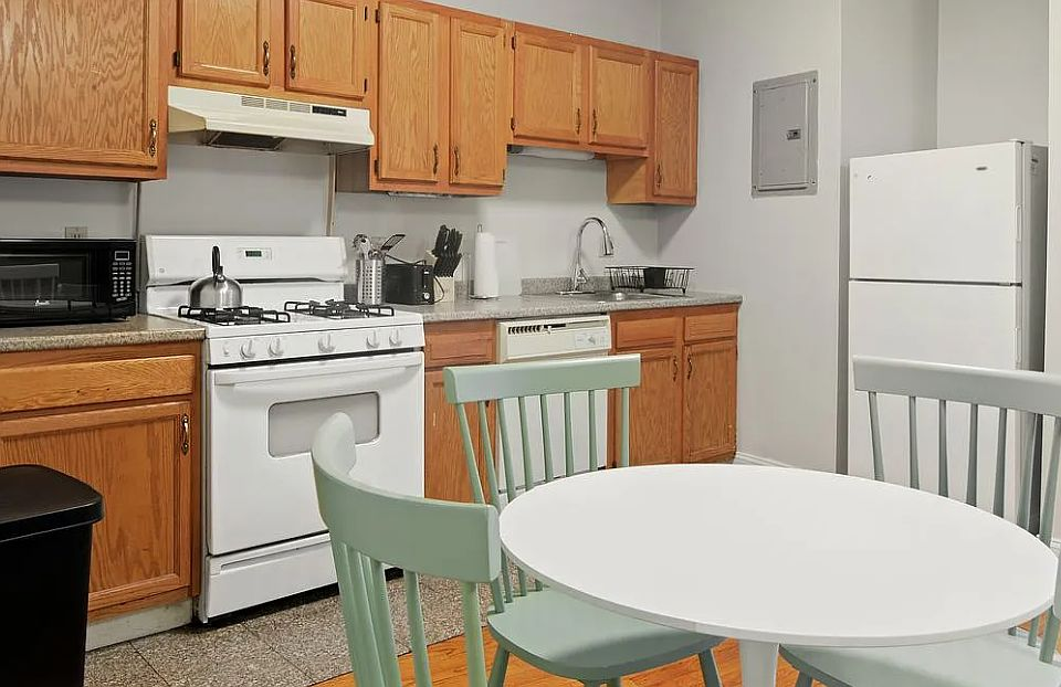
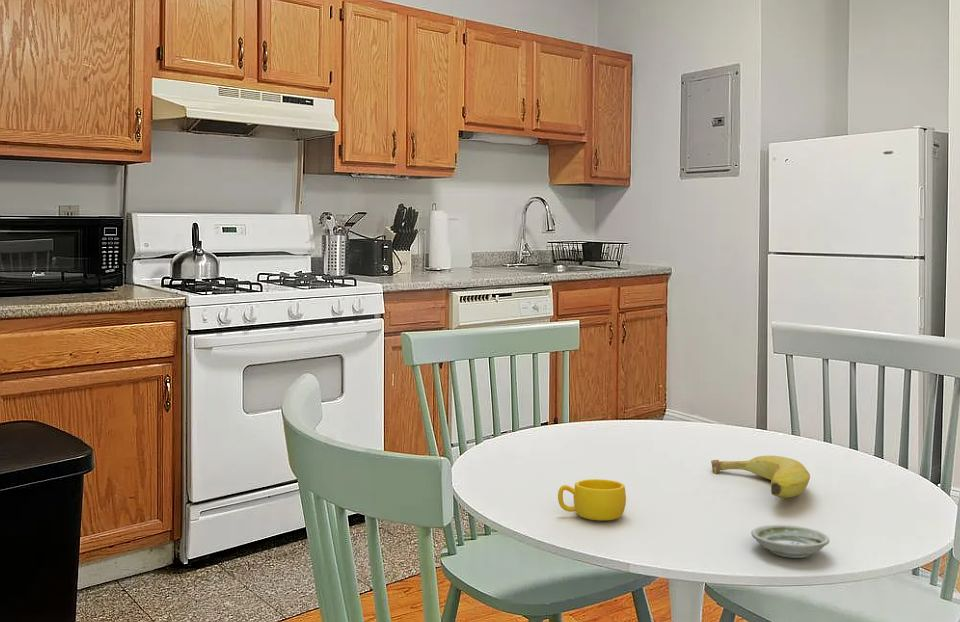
+ fruit (755, 473)
+ saucer (789, 543)
+ cup (591, 499)
